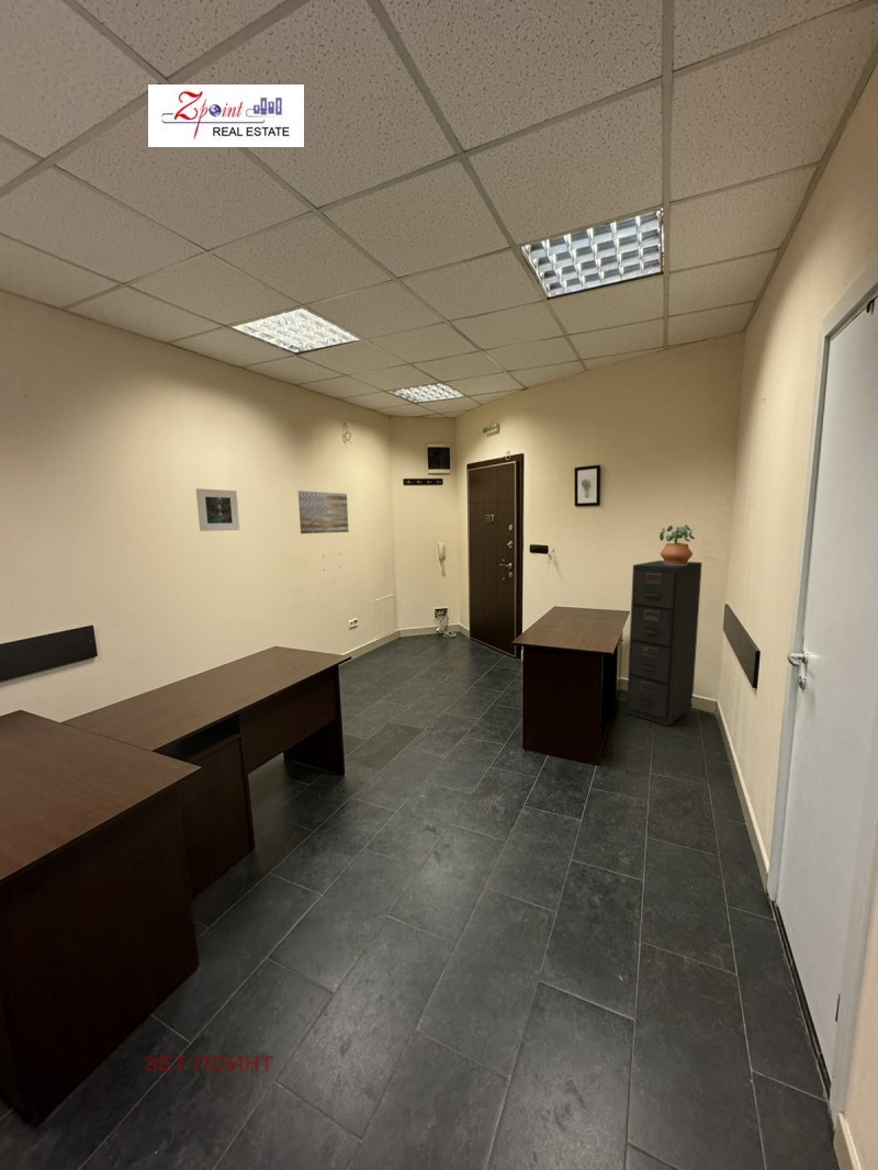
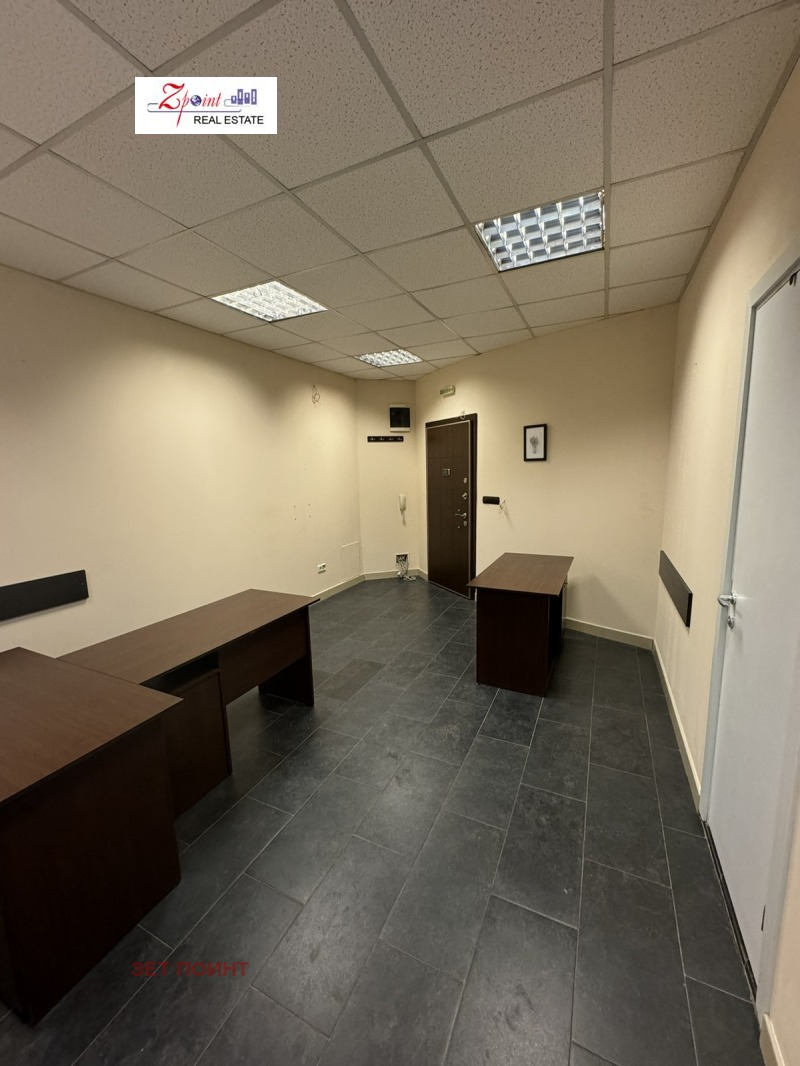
- wall art (324, 513)
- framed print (218, 509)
- potted plant (677, 543)
- filing cabinet (663, 639)
